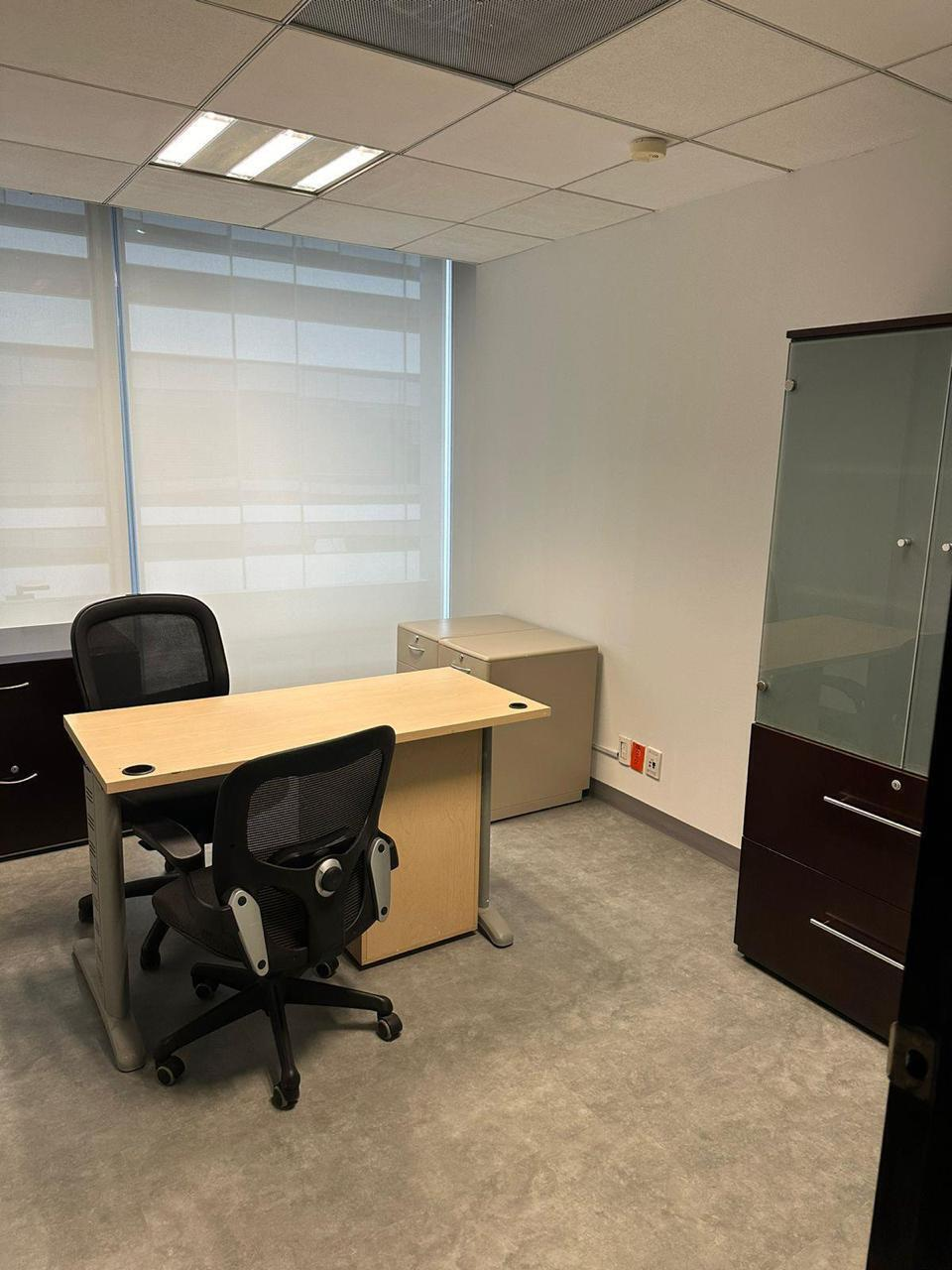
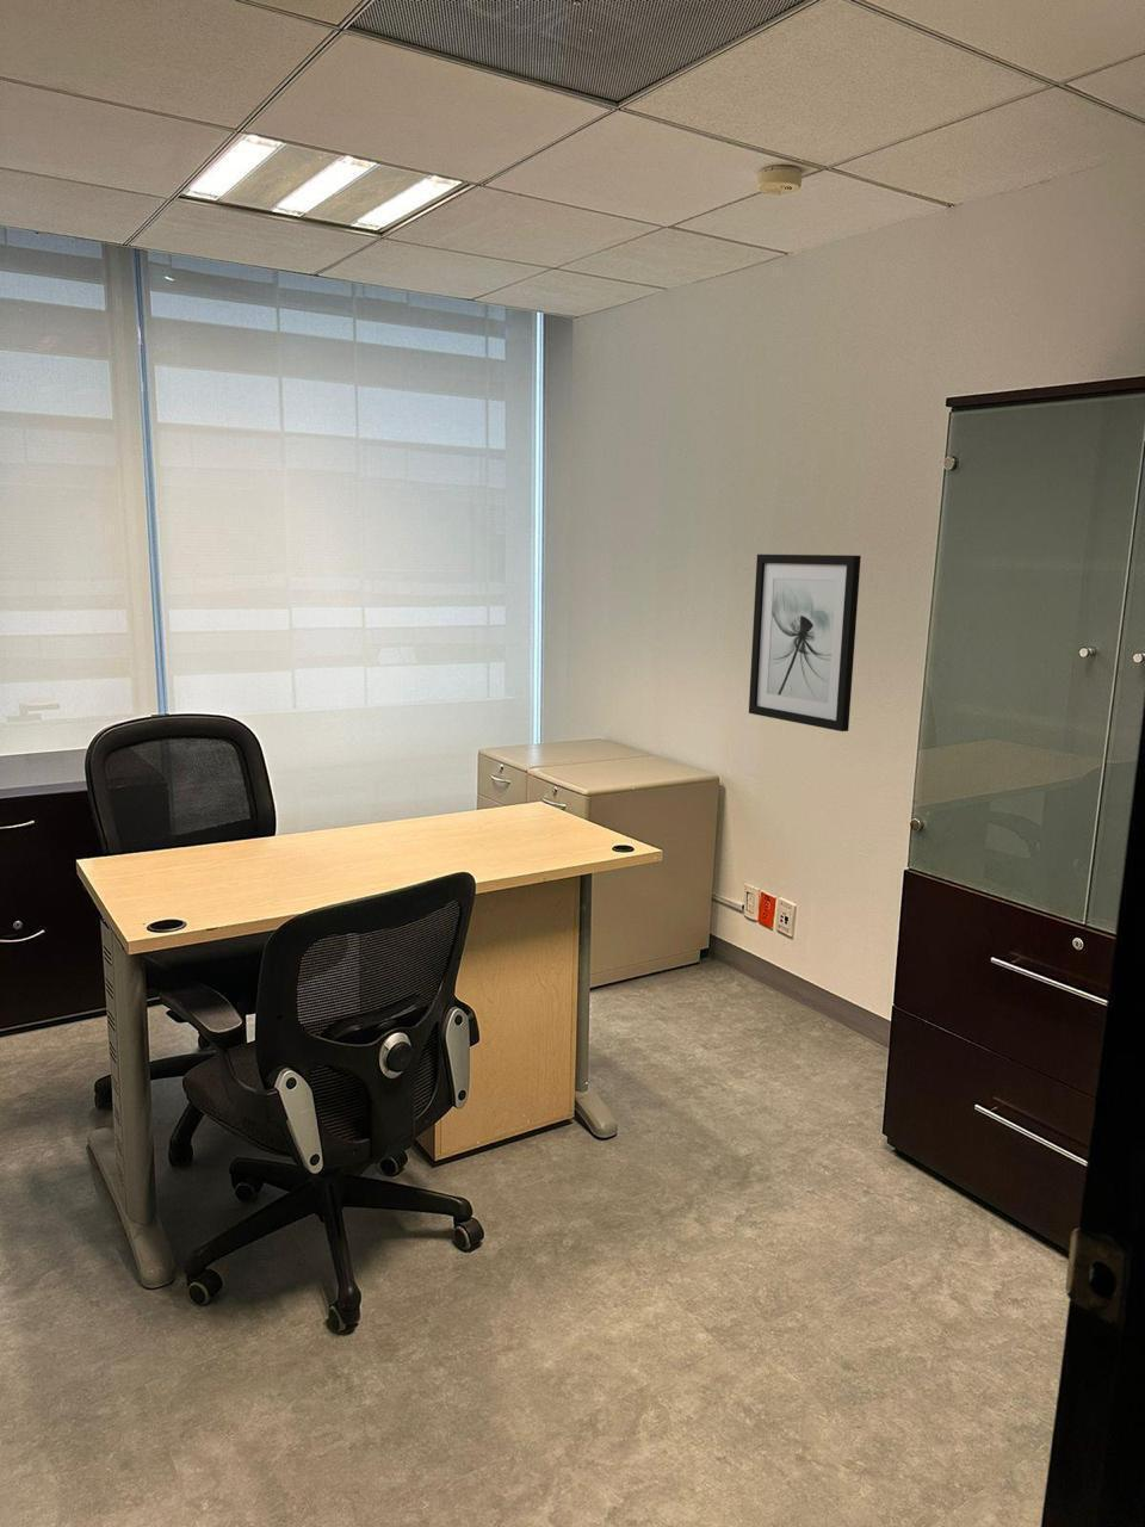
+ wall art (800, 640)
